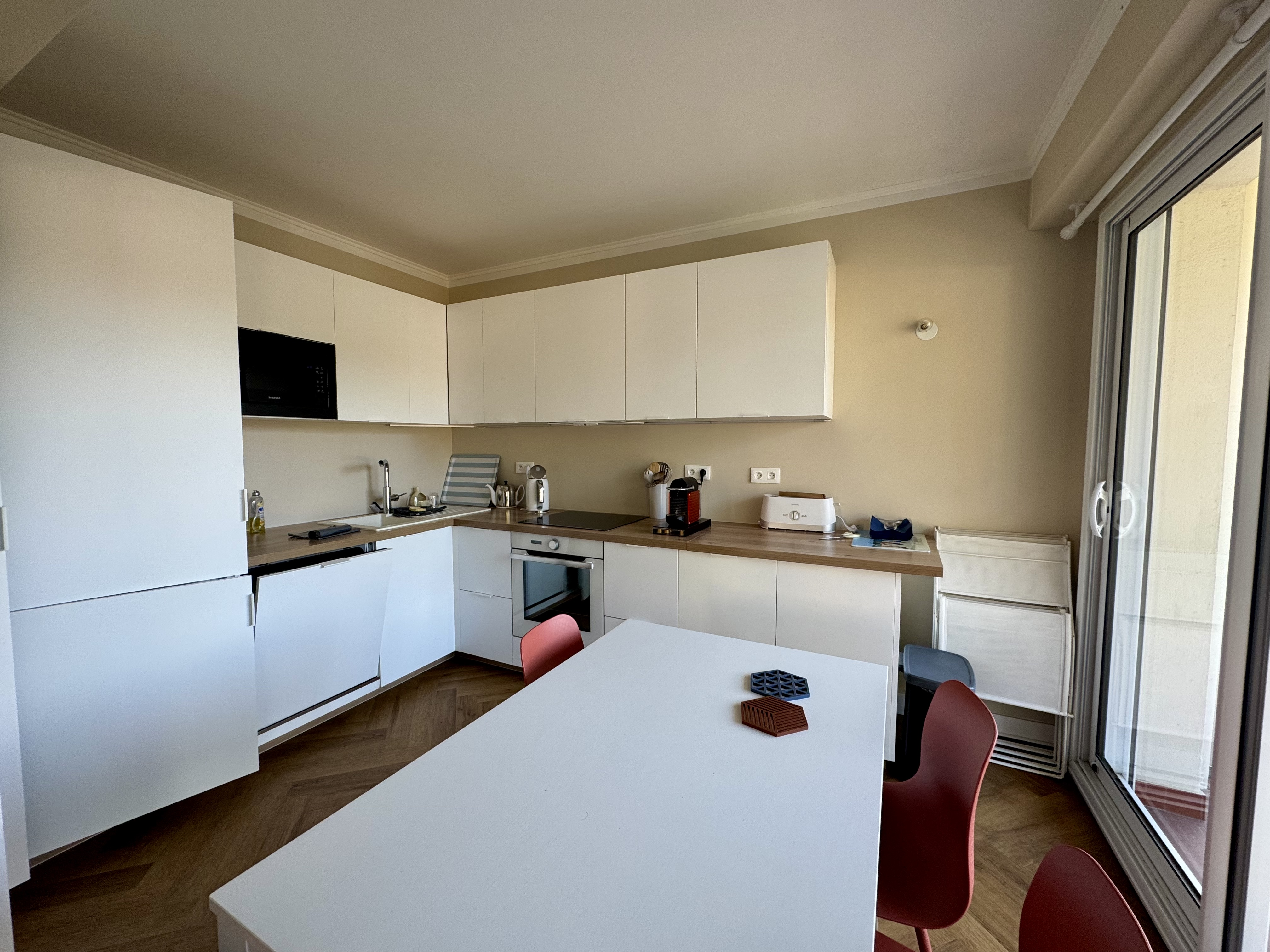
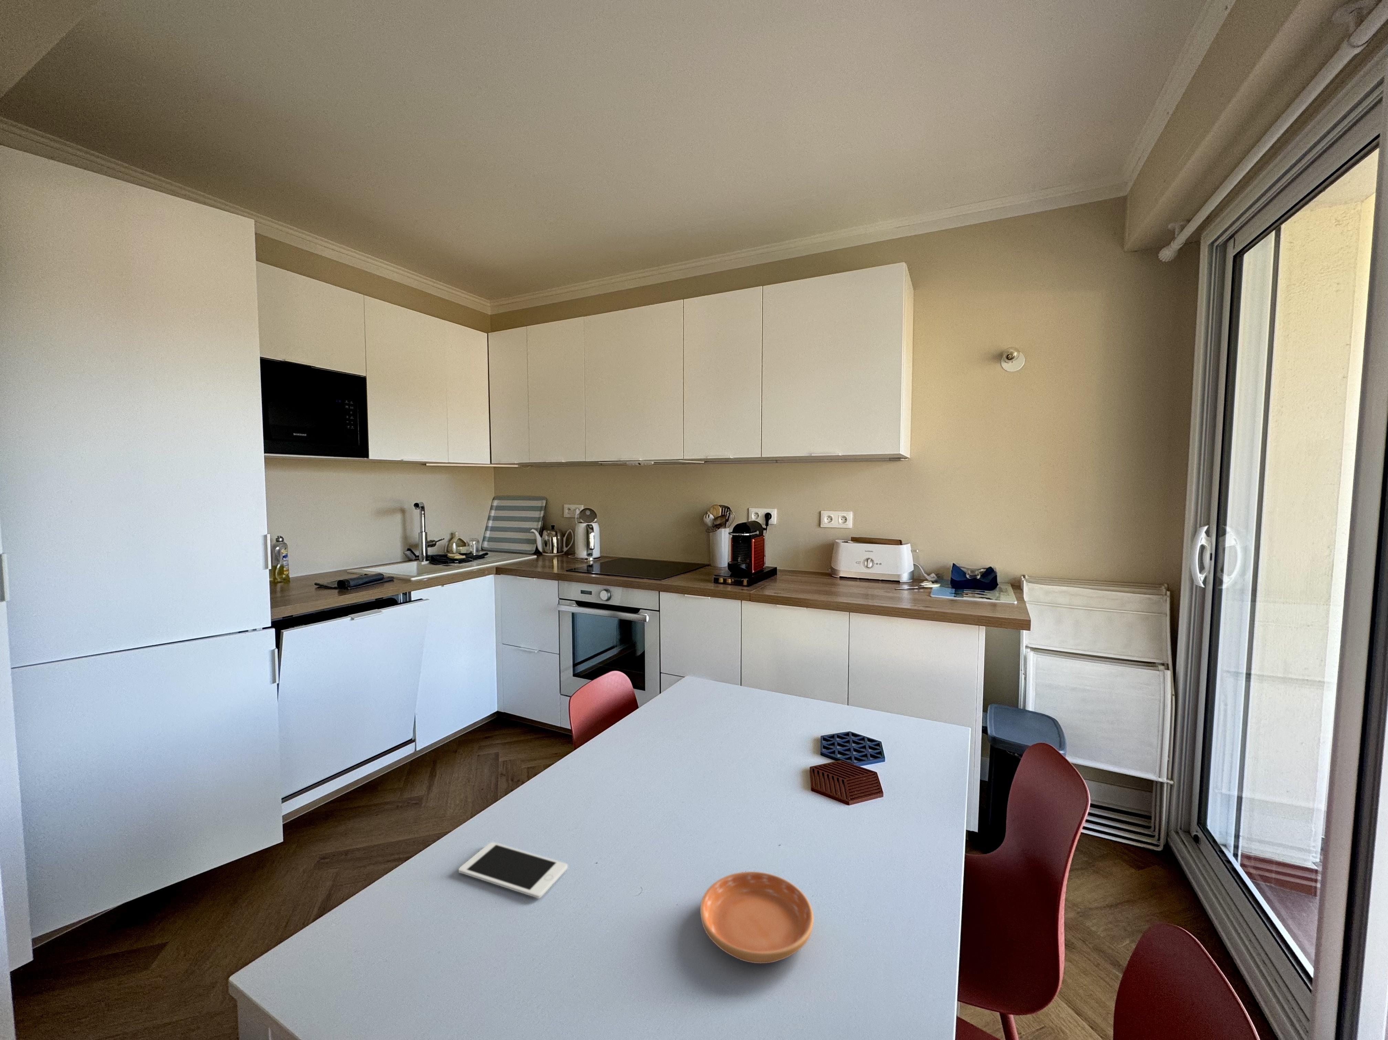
+ cell phone (514, 868)
+ saucer (756, 918)
